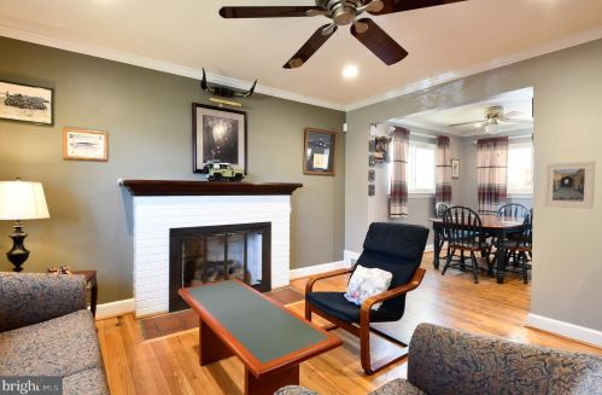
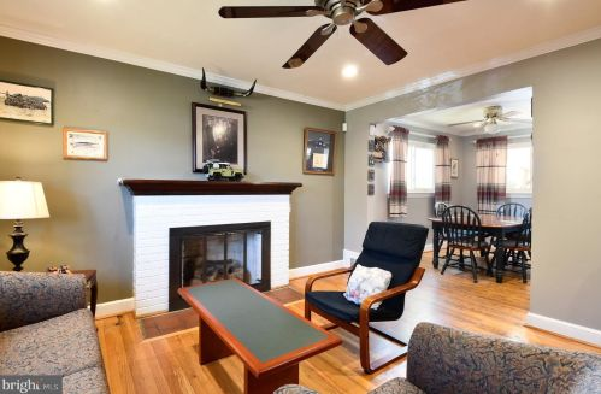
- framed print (568, 185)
